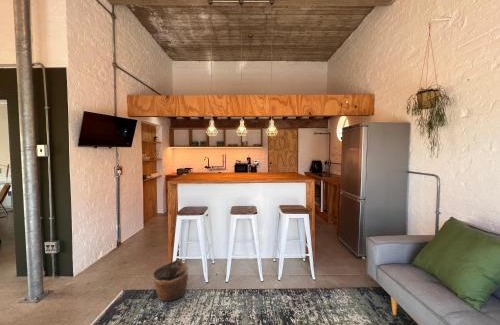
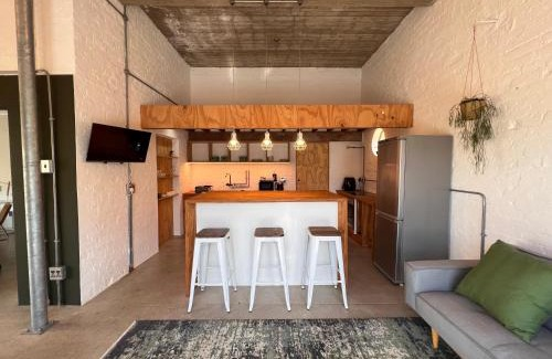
- basket (171, 281)
